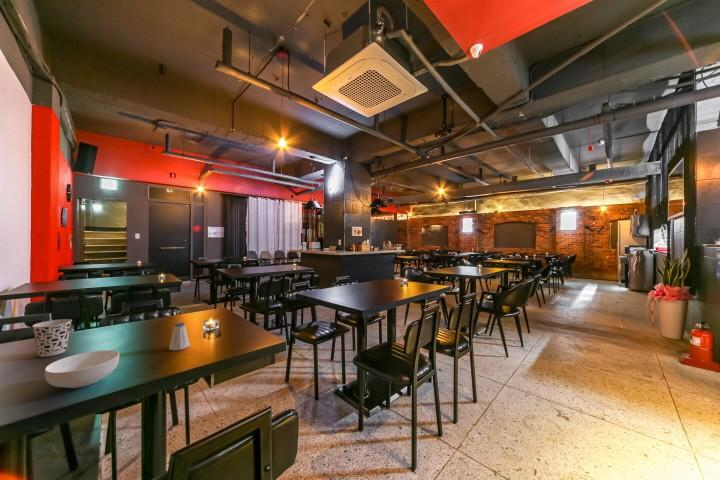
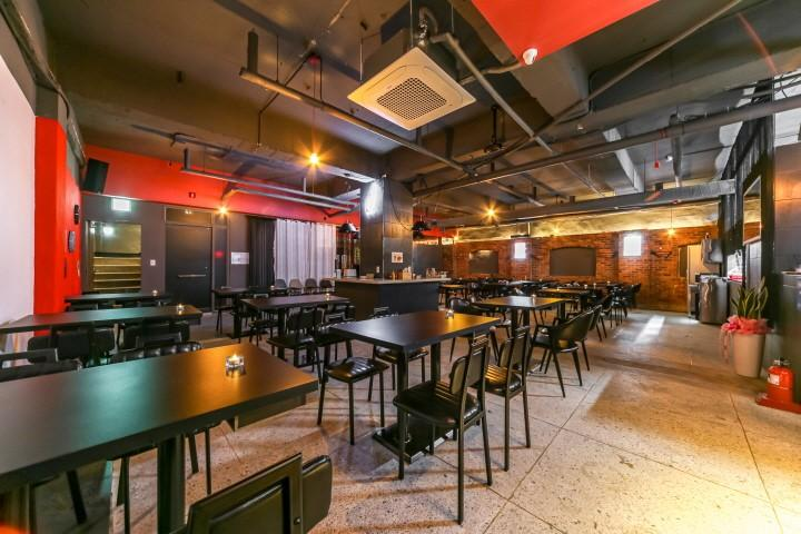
- cereal bowl (84, 370)
- saltshaker (179, 335)
- cup (52, 337)
